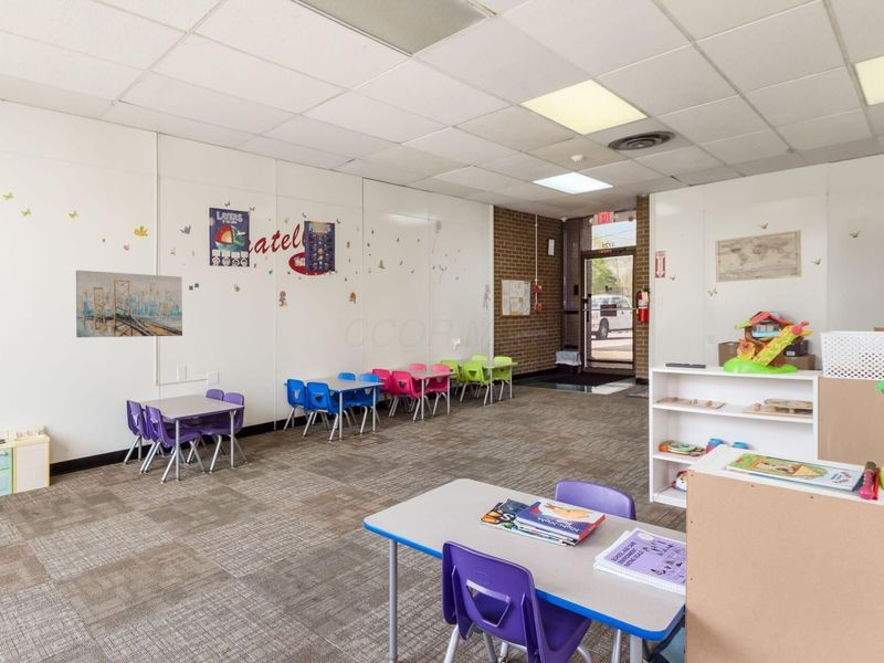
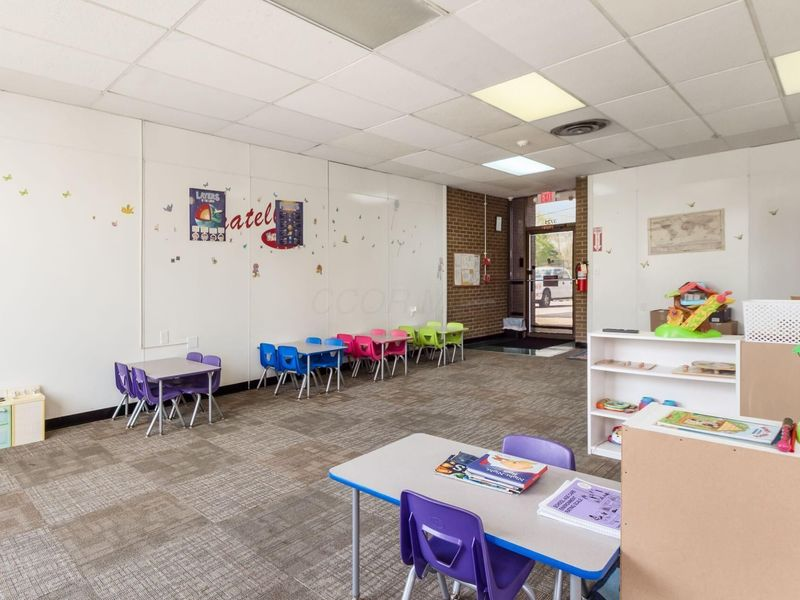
- wall art (131, 305)
